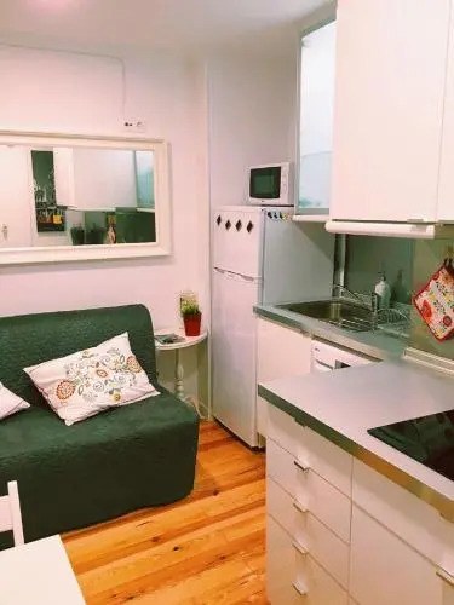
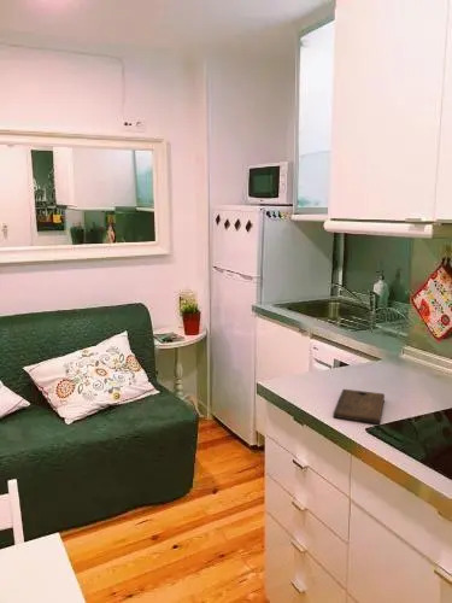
+ cutting board (359, 404)
